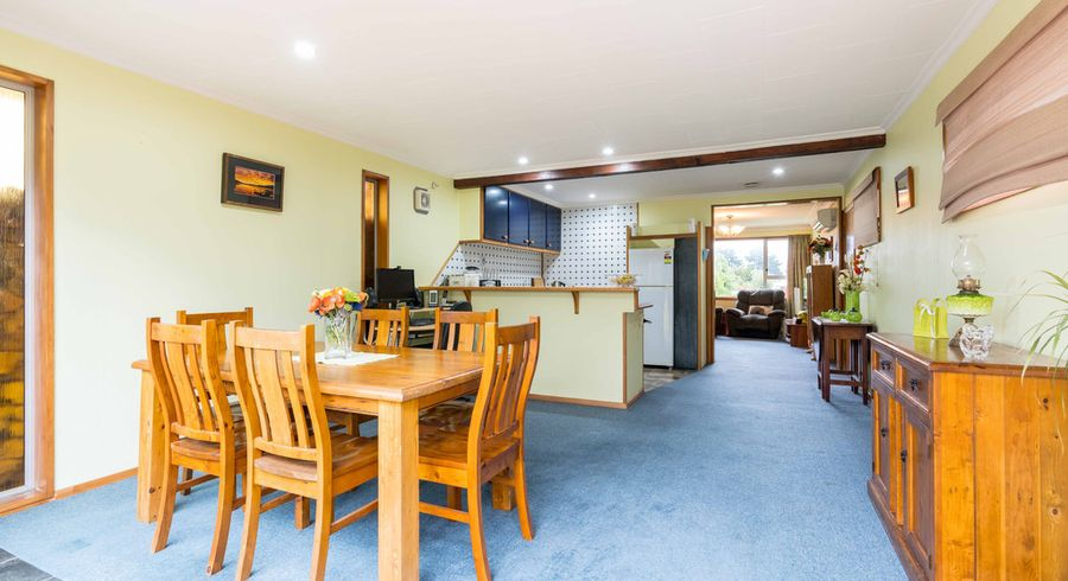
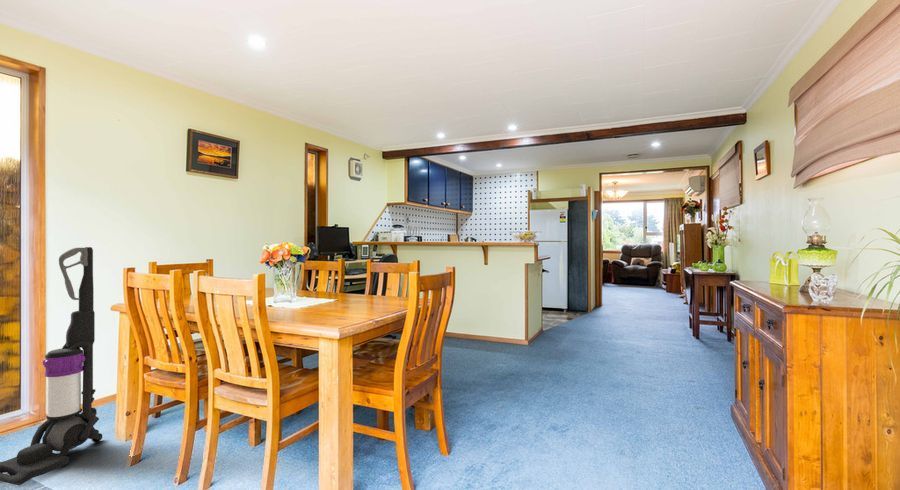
+ vacuum cleaner (55, 353)
